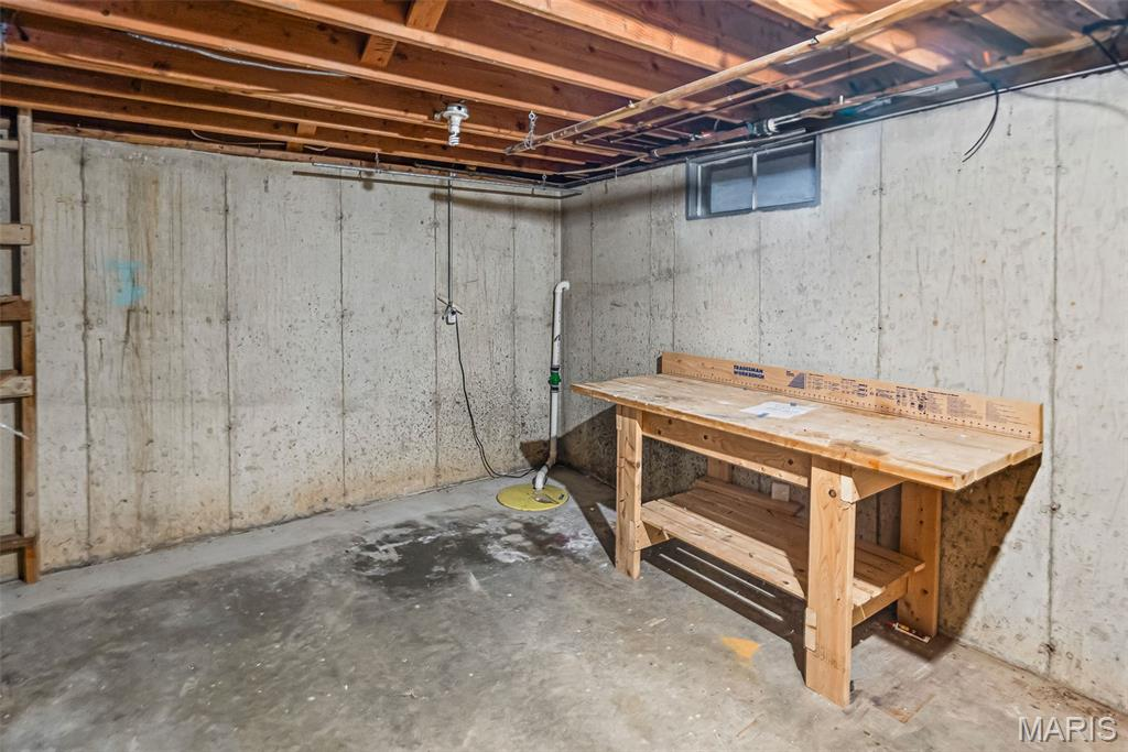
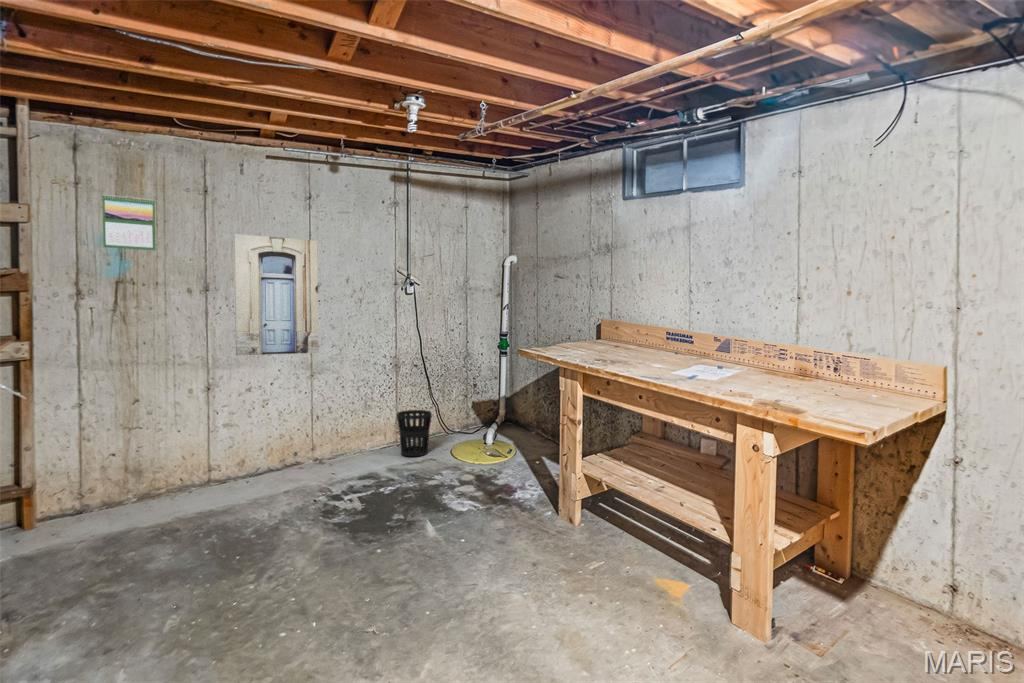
+ wall art (277, 296)
+ wastebasket (414, 432)
+ calendar (129, 222)
